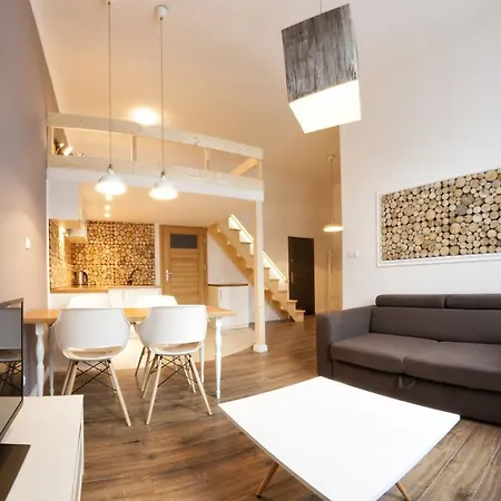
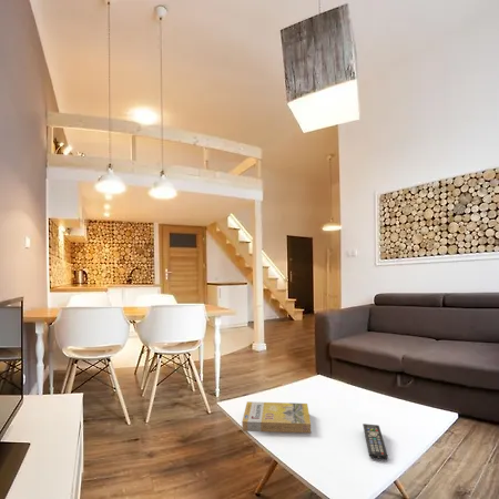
+ remote control (374, 439)
+ book (276, 416)
